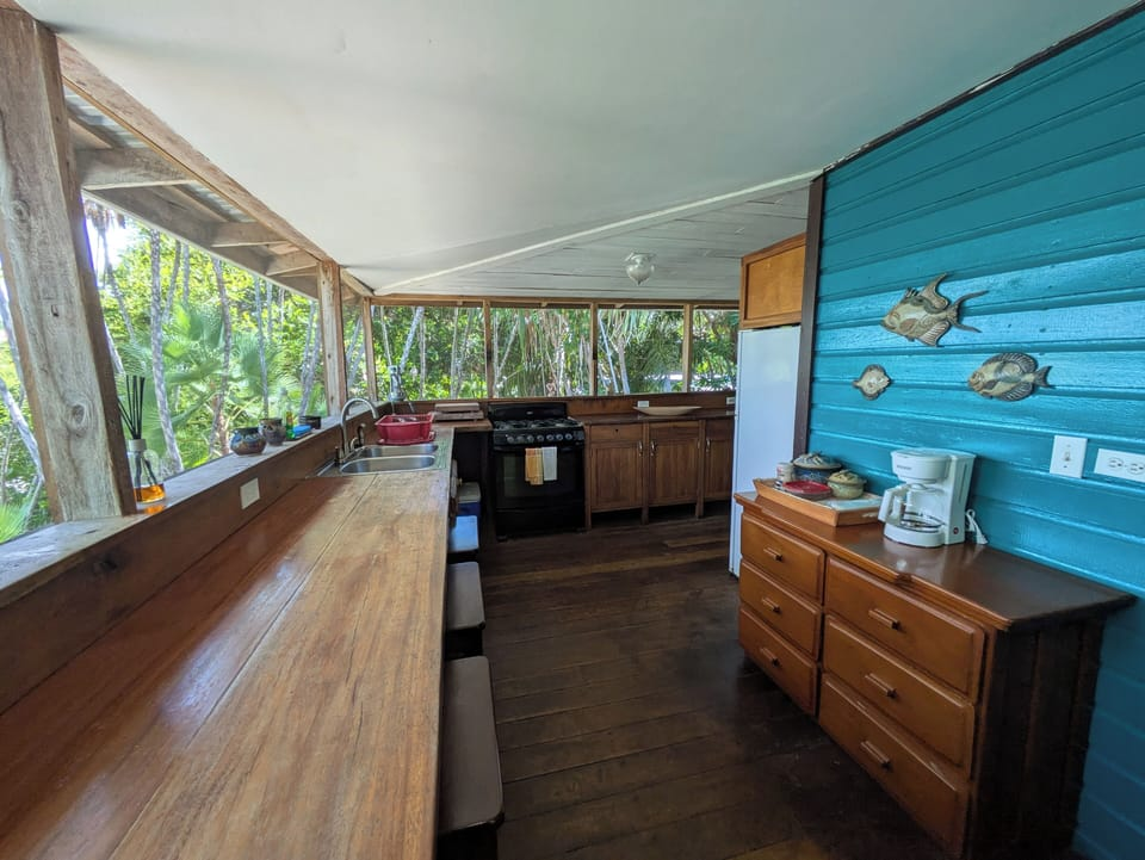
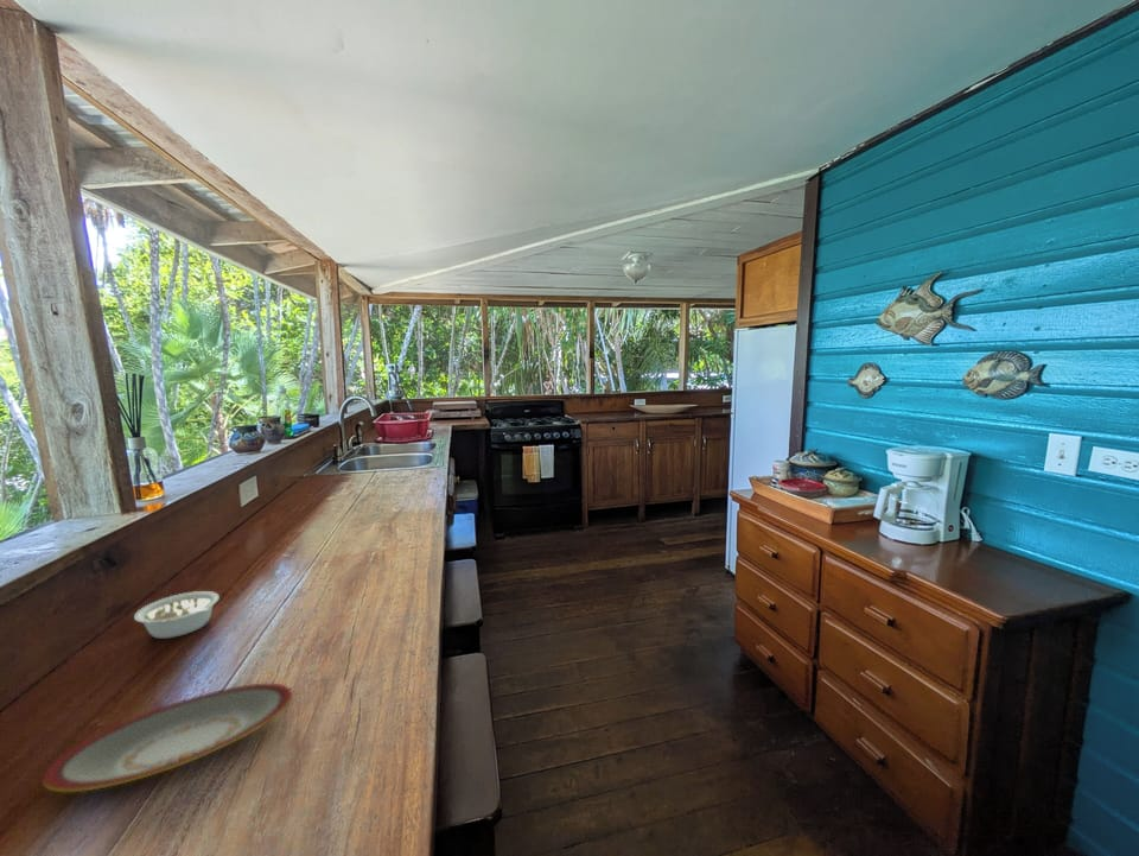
+ plate (183, 736)
+ legume (182, 613)
